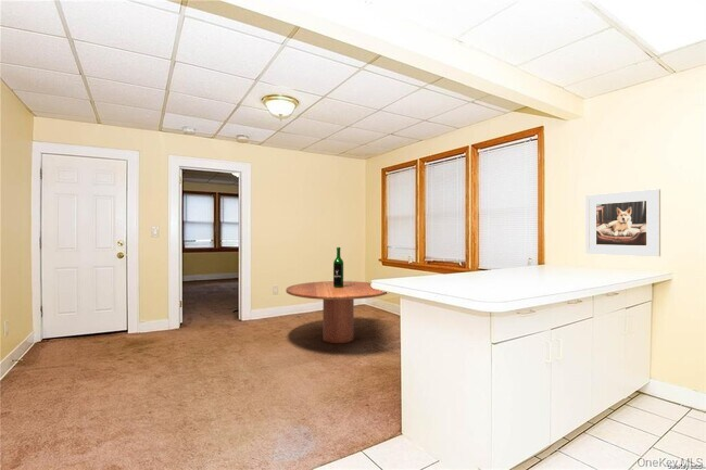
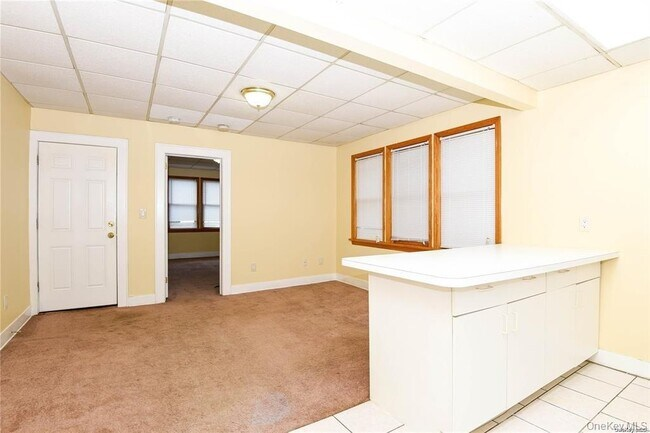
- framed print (620, 224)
- dining table (338, 292)
